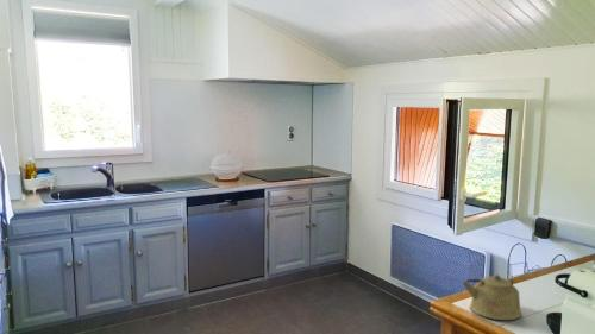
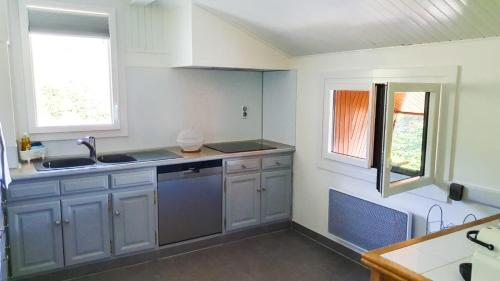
- kettle (490, 291)
